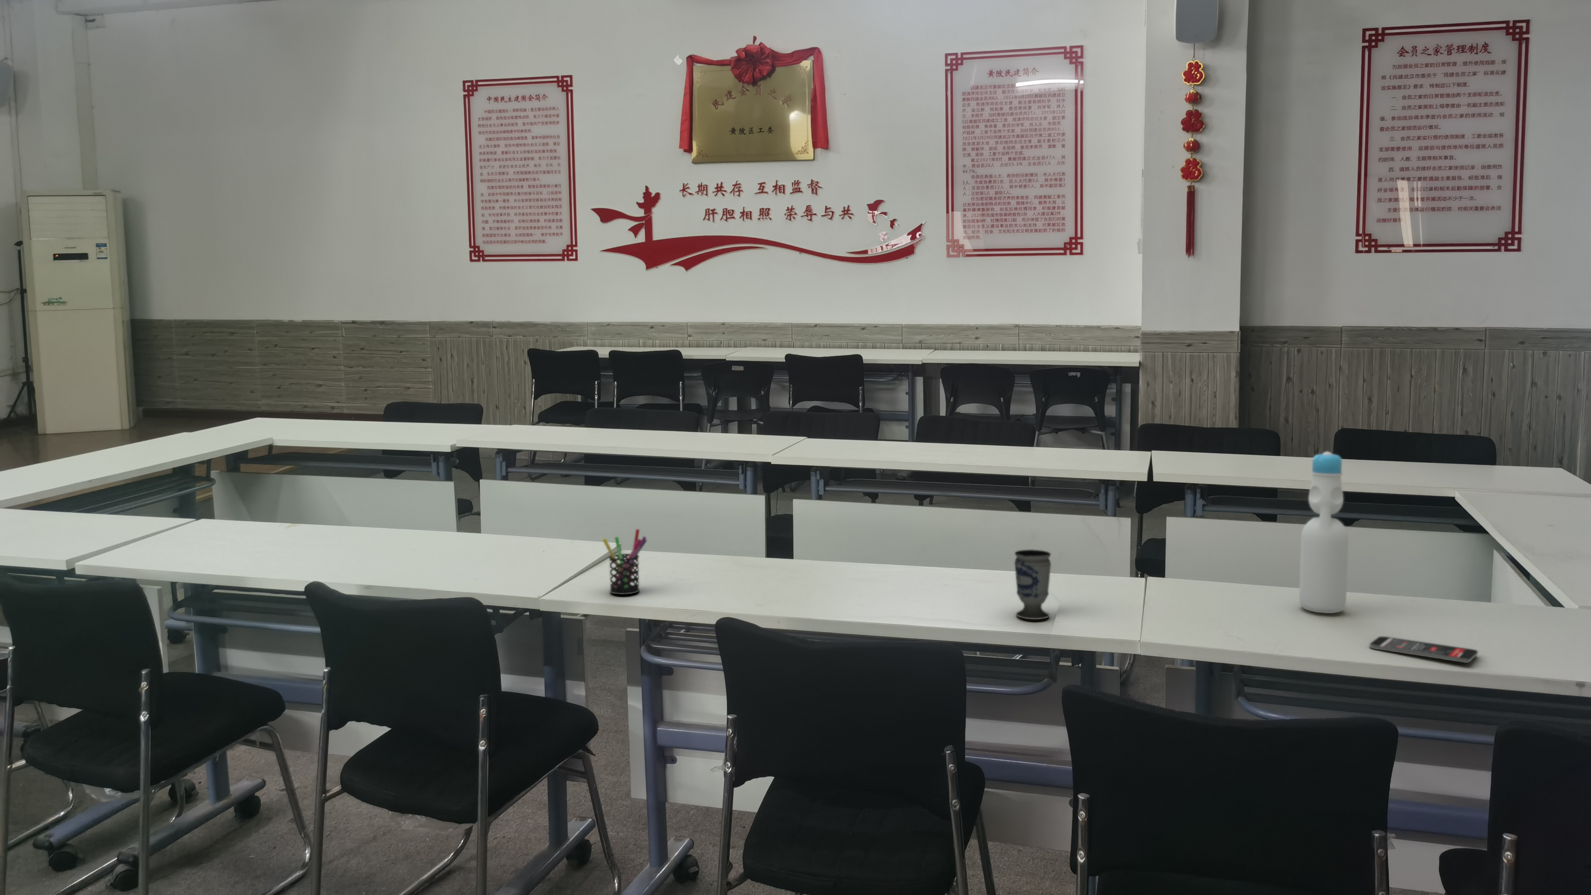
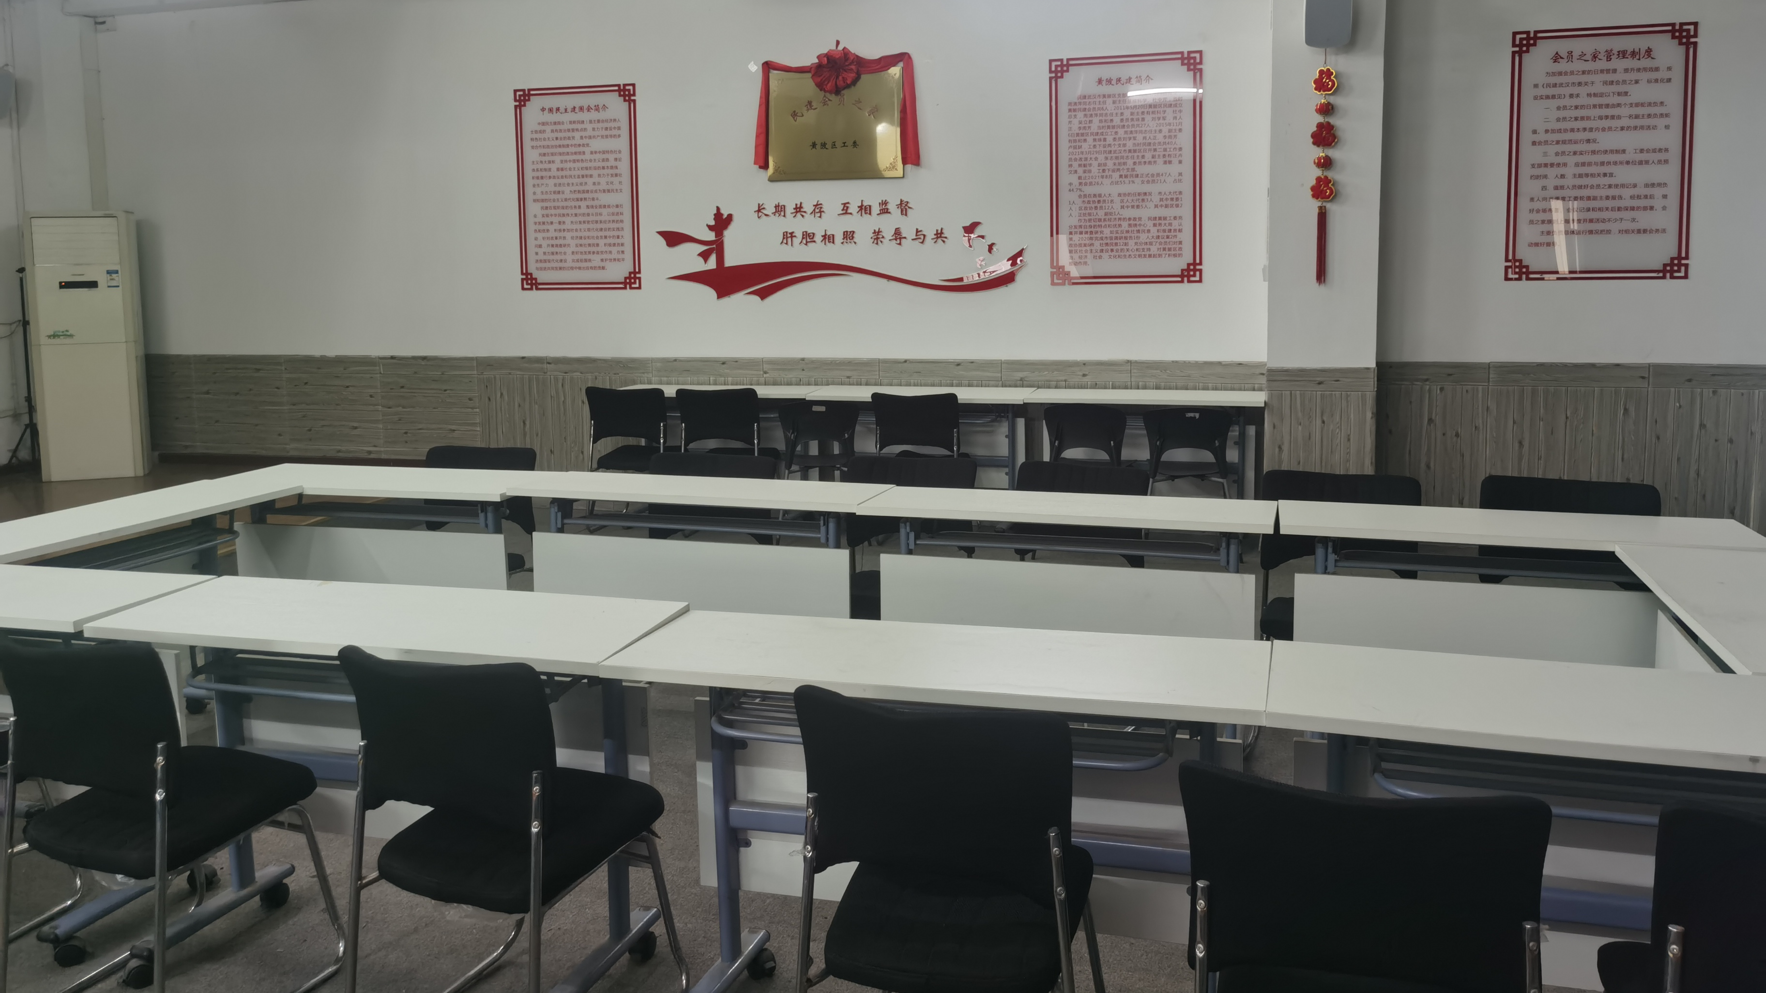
- pen holder (624, 560)
- smartphone (1423, 649)
- bottle (1324, 531)
- cup (1033, 584)
